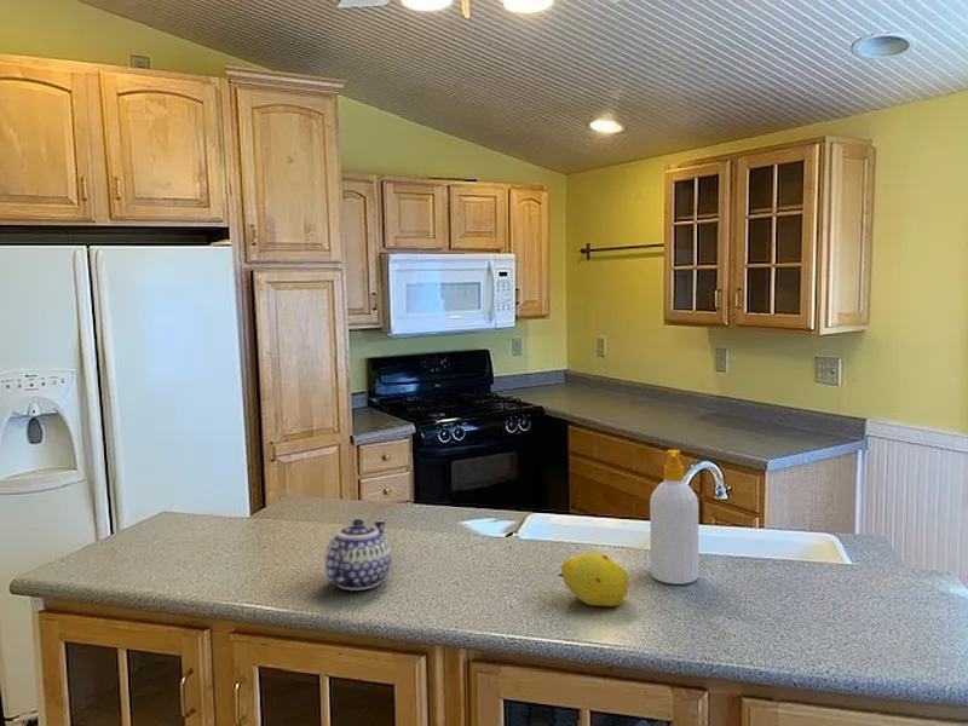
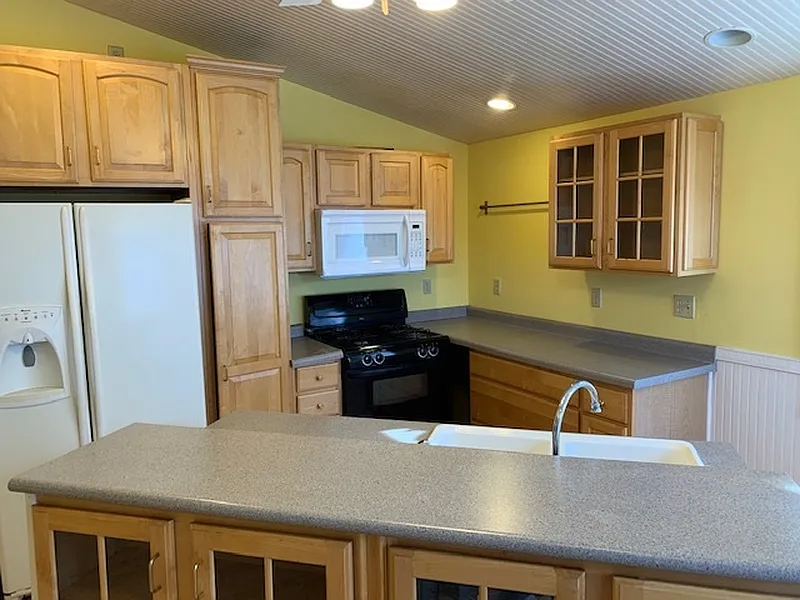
- teapot (358, 551)
- fruit (593, 577)
- soap bottle (674, 514)
